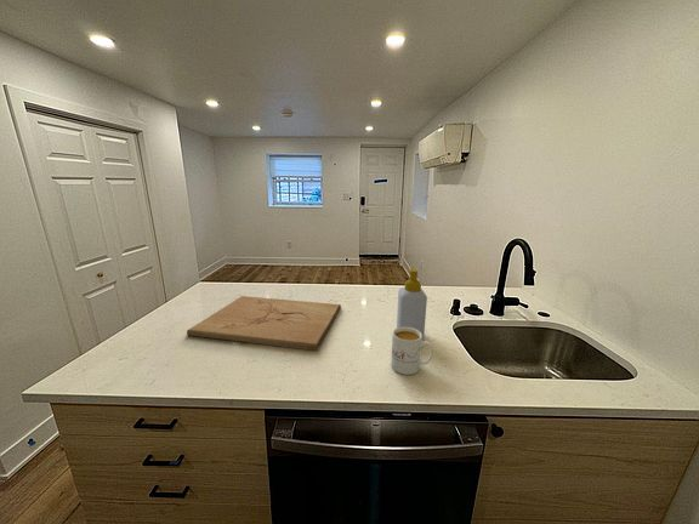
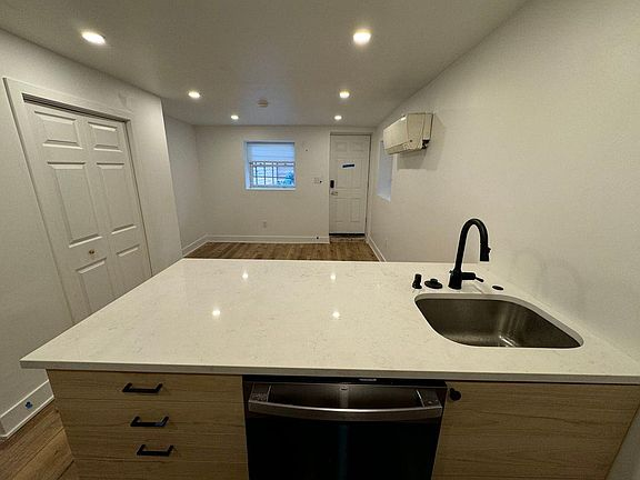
- soap bottle (411, 303)
- mug (411, 351)
- cutting board (272, 317)
